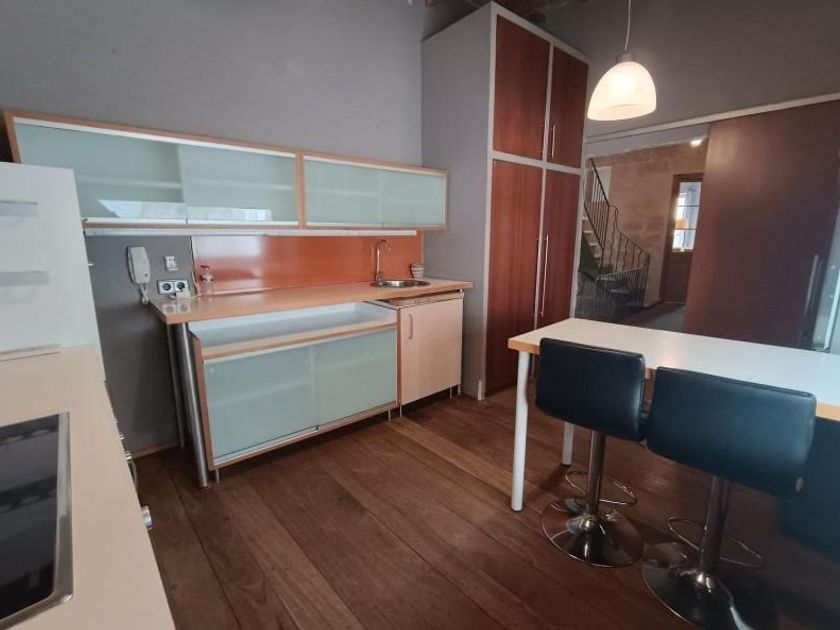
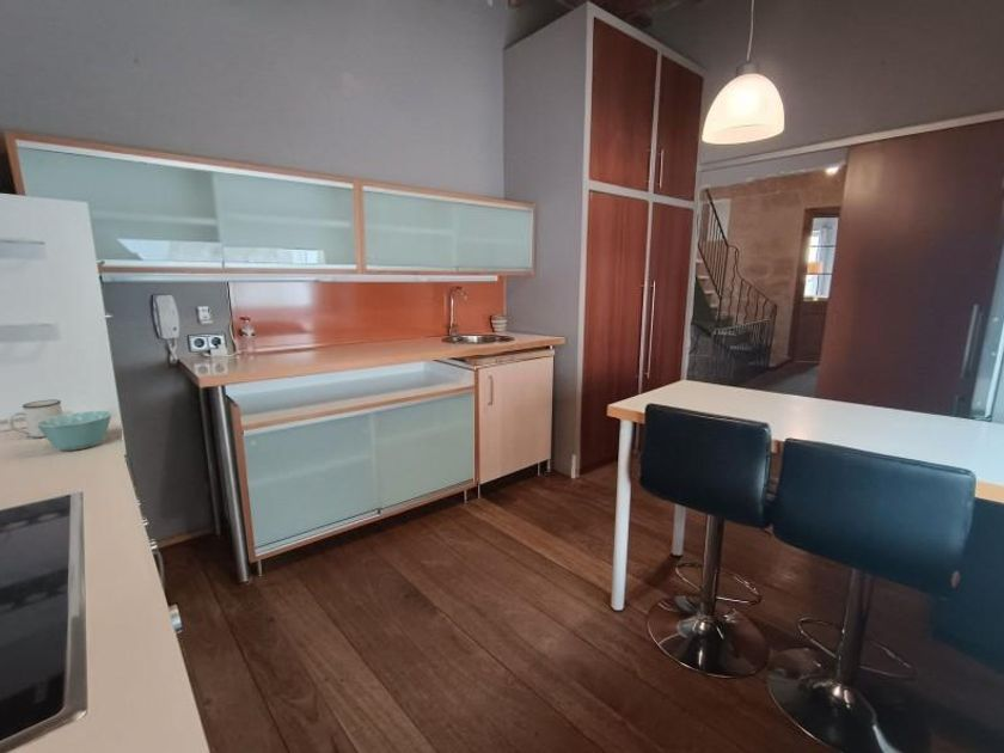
+ bowl (78, 431)
+ mug (36, 420)
